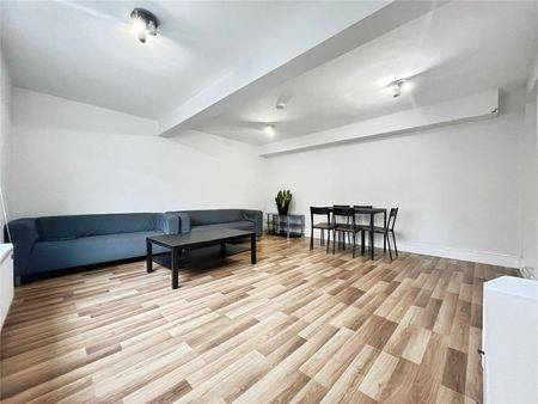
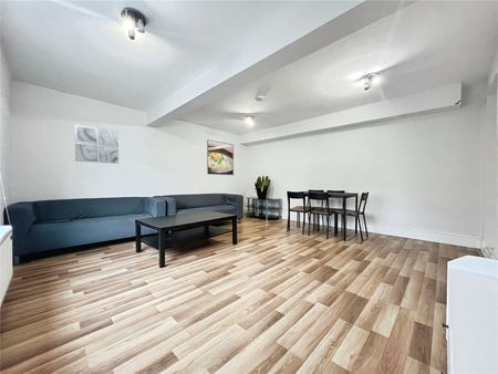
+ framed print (220, 158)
+ wall art (98, 144)
